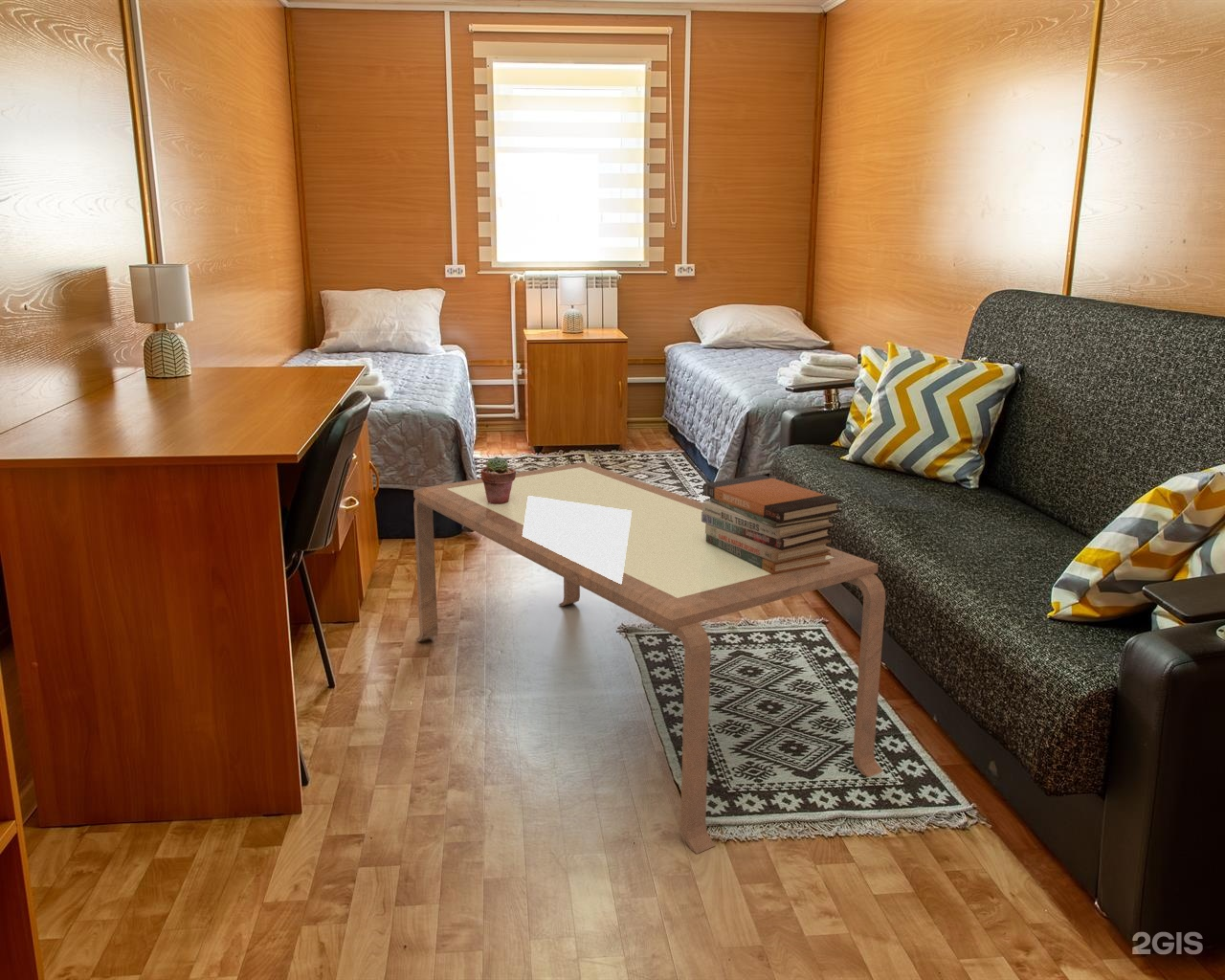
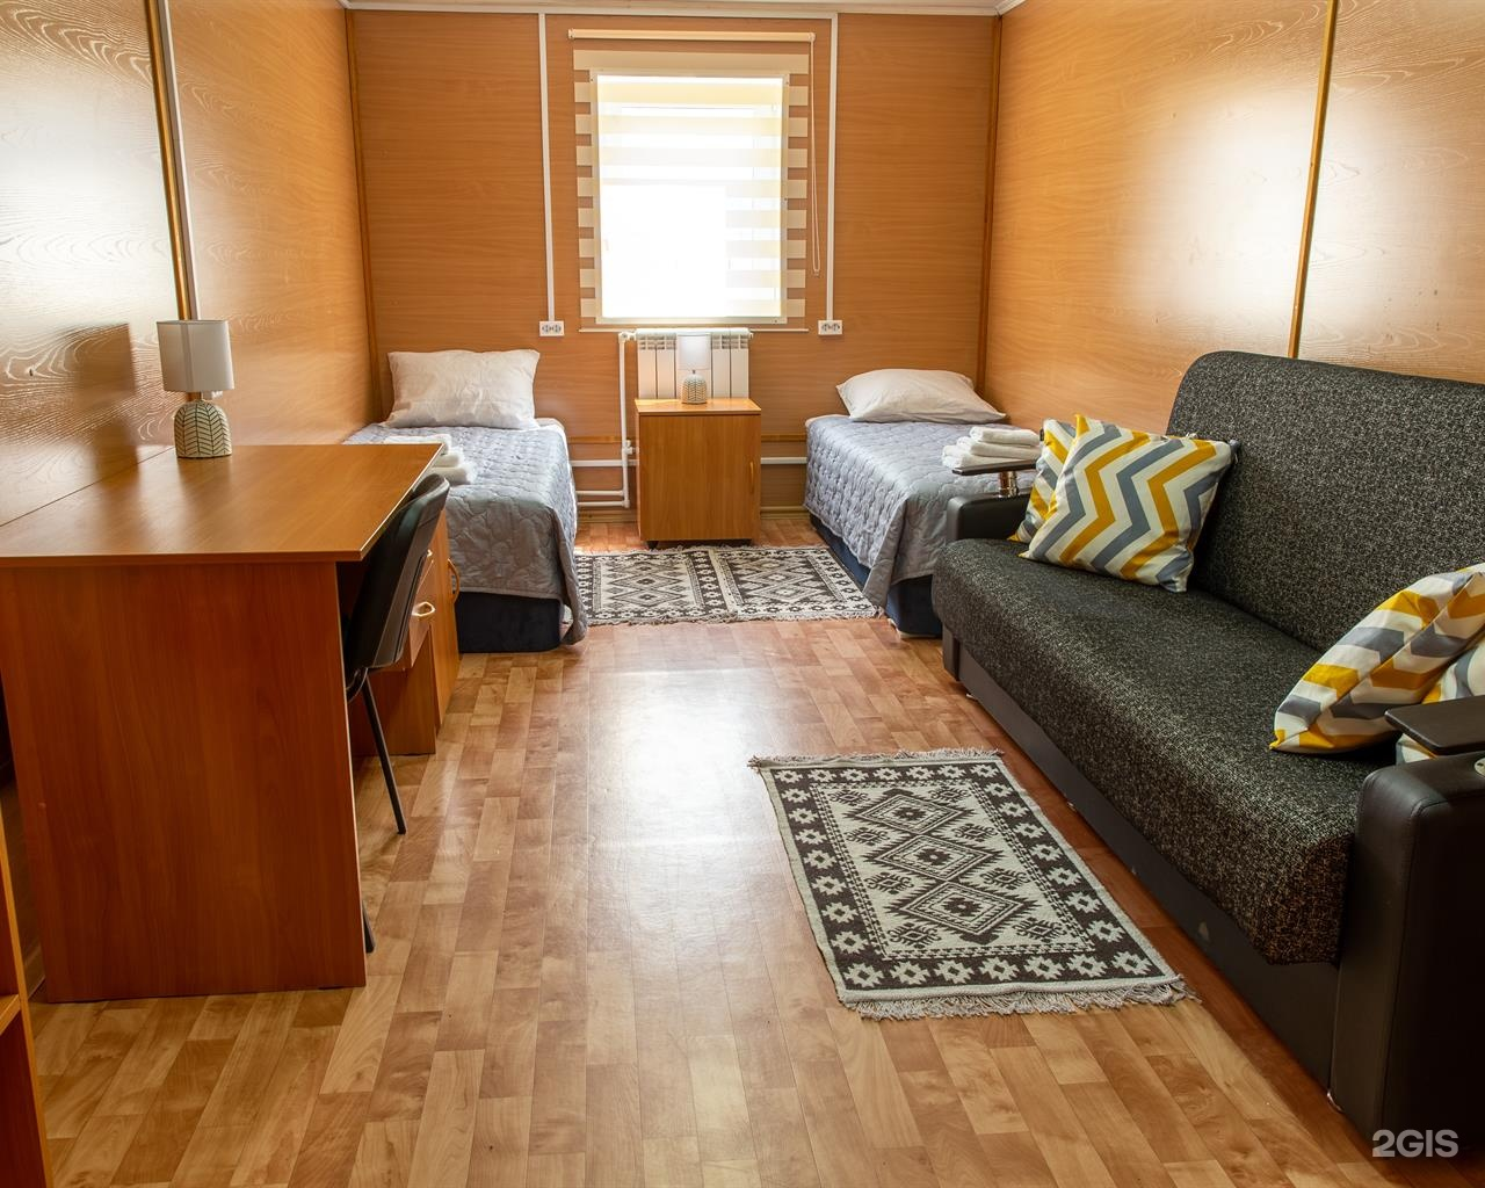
- coffee table (621, 607)
- potted succulent (498, 479)
- book stack (767, 521)
